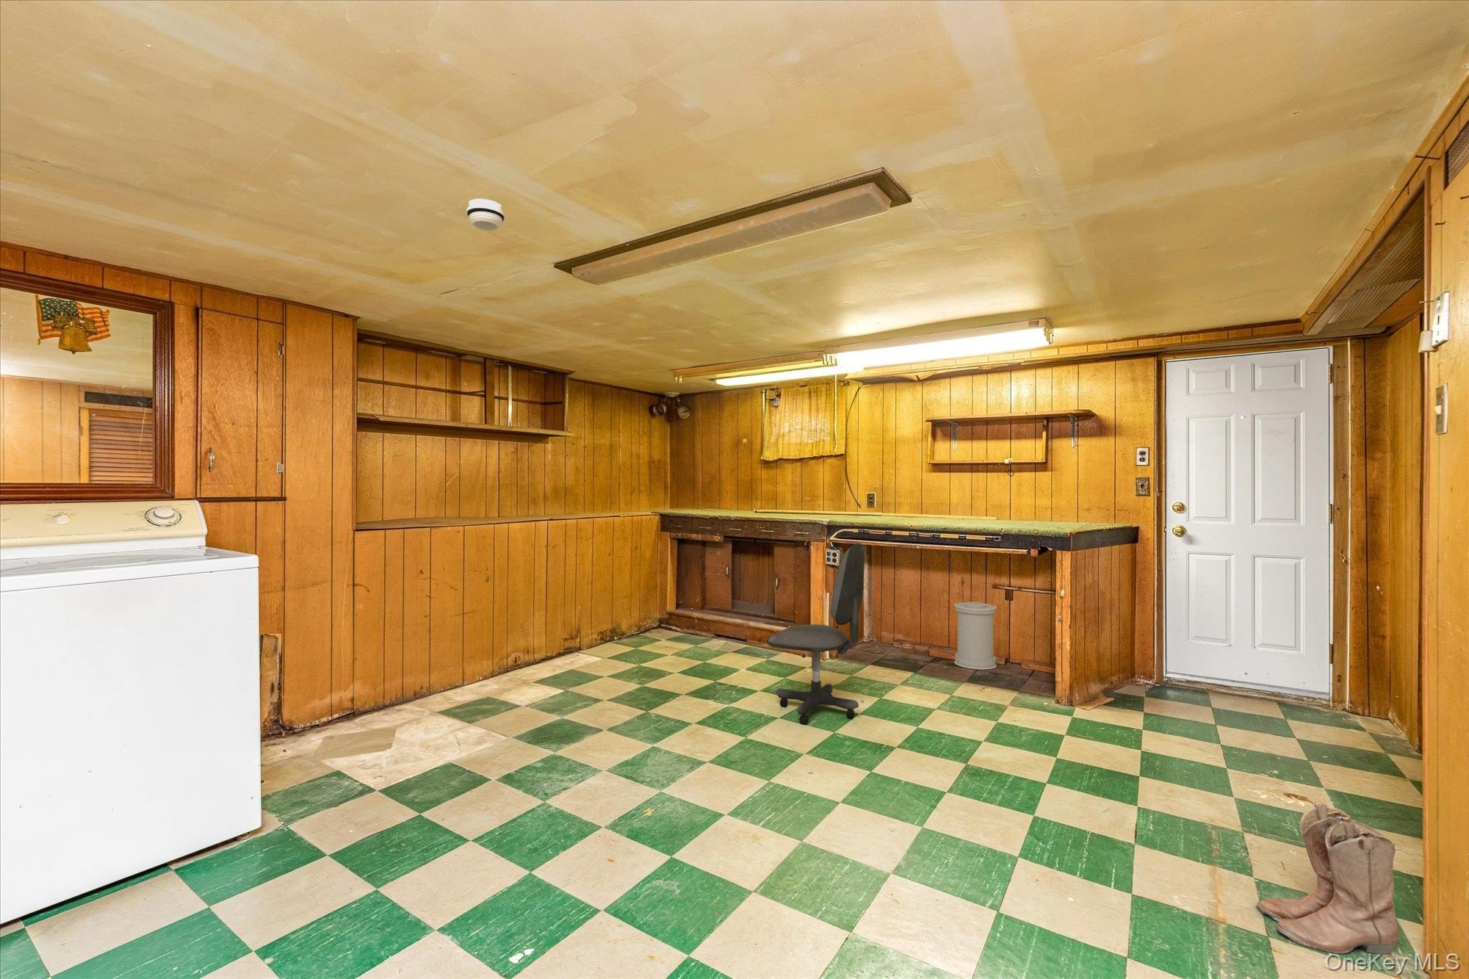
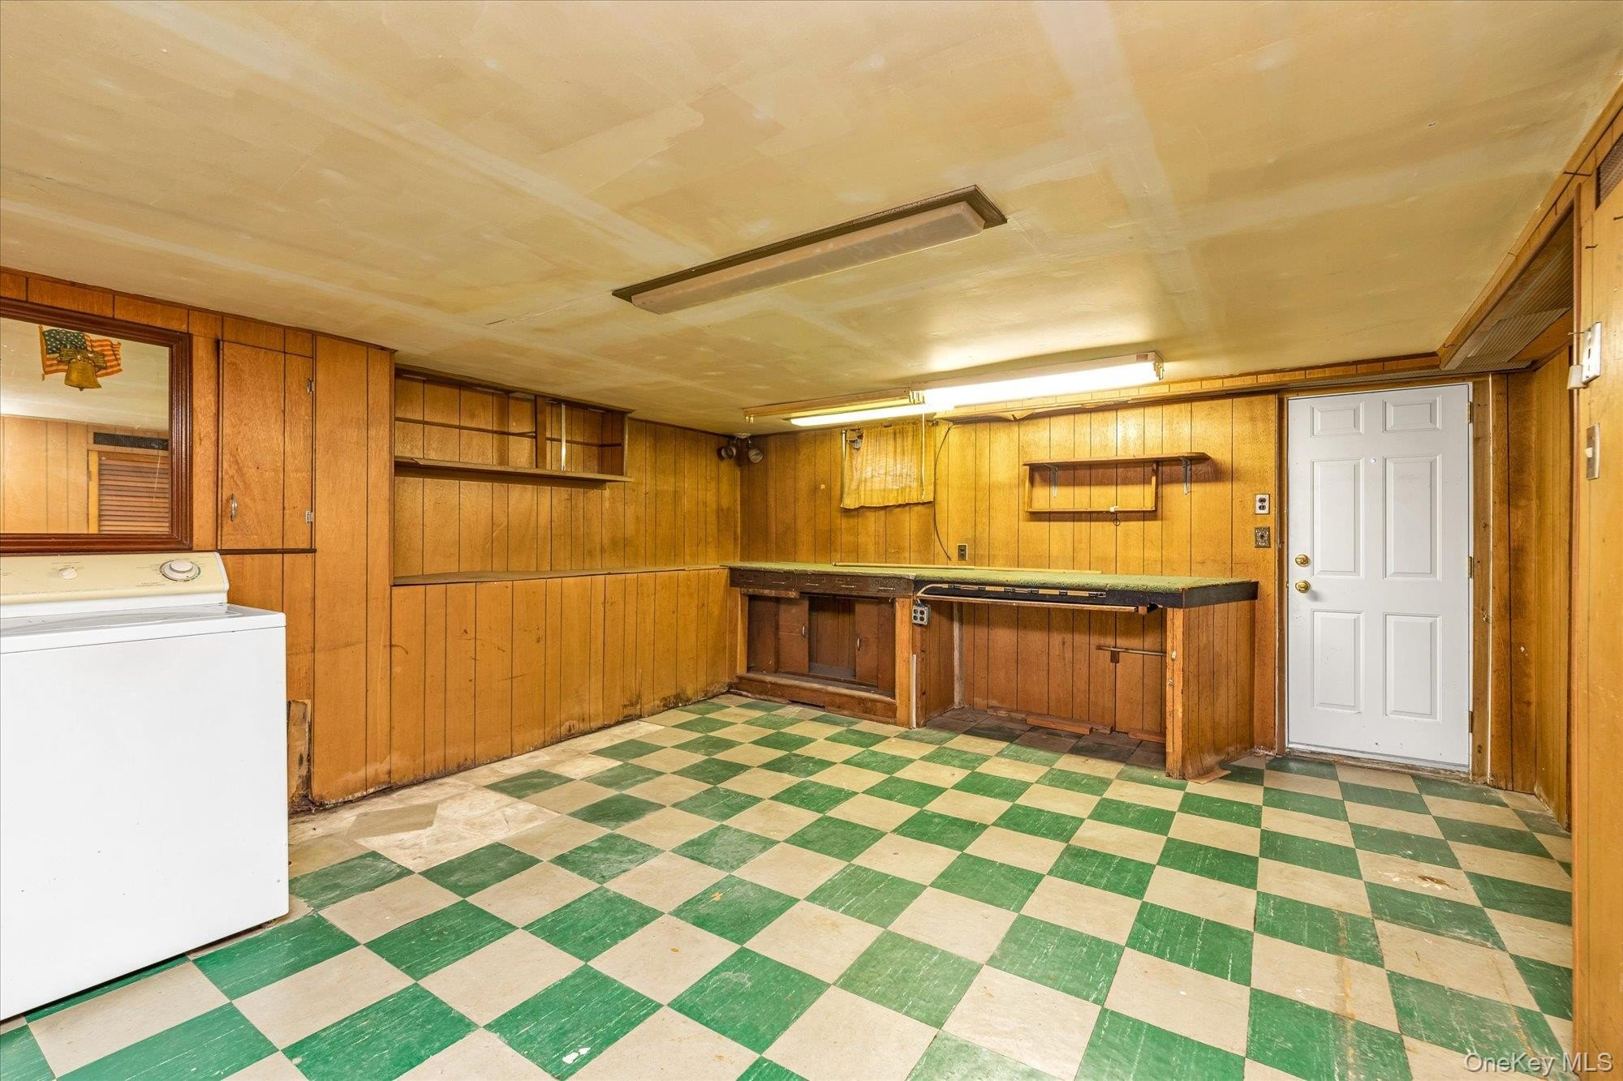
- trash can (974, 634)
- office chair (815, 626)
- boots (1323, 872)
- smoke detector (486, 215)
